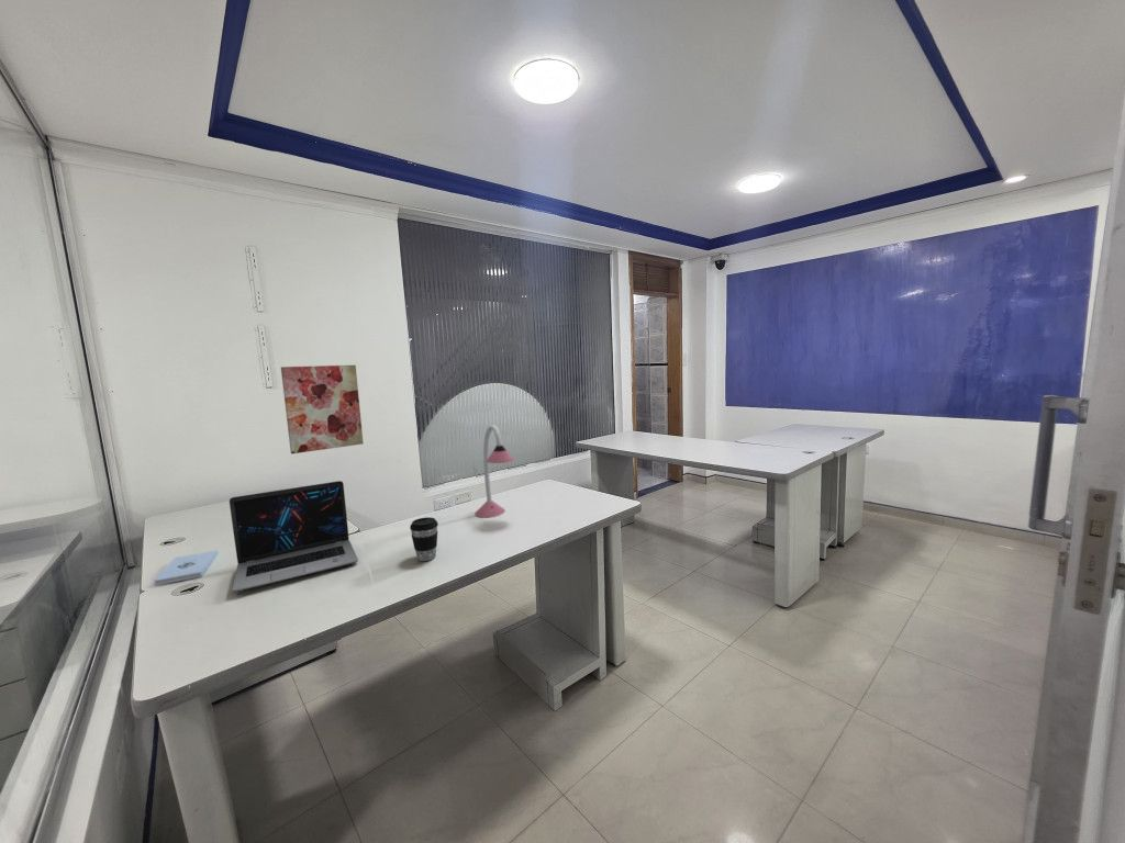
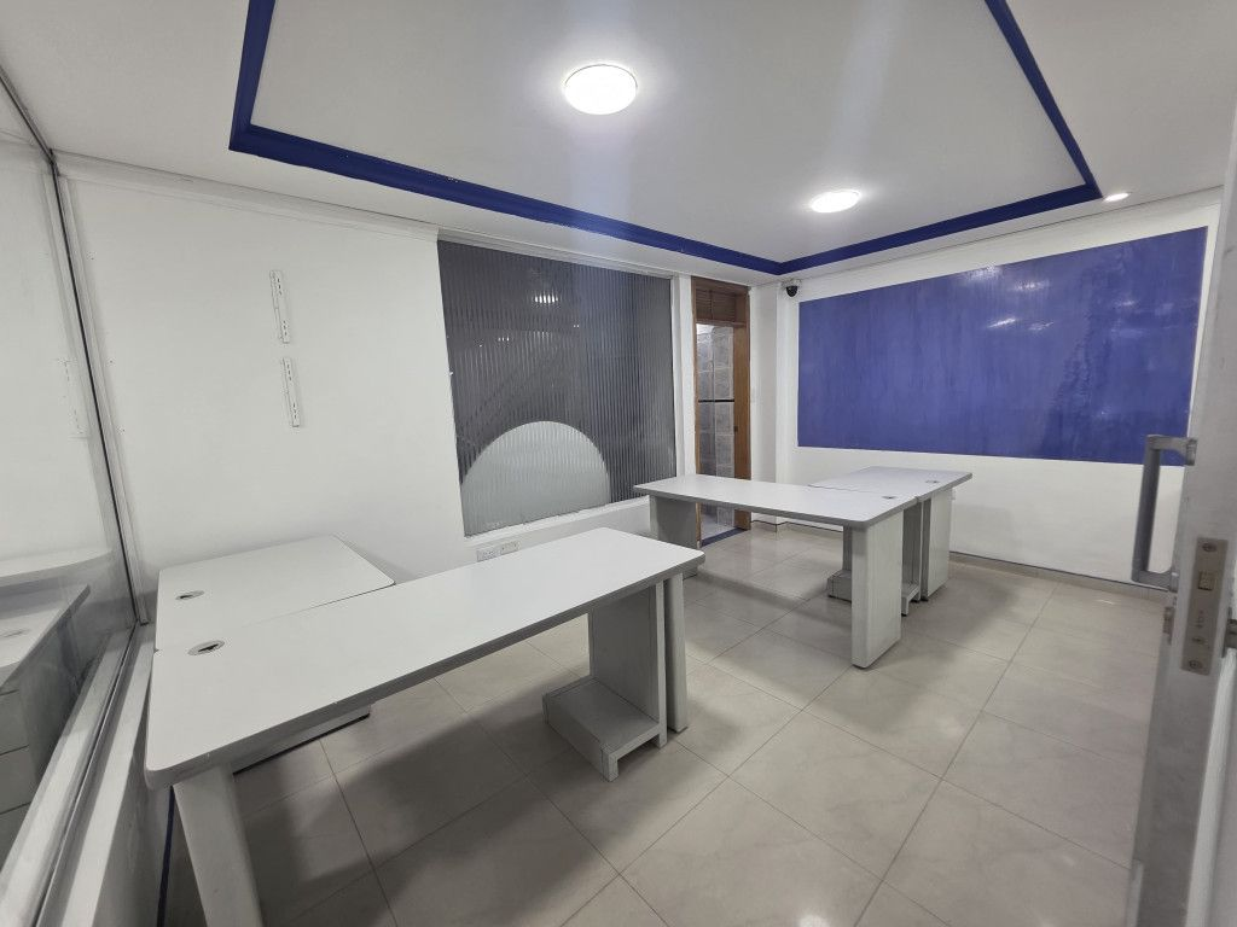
- coffee cup (425, 539)
- notepad (187, 566)
- desk lamp (488, 471)
- wall art (324, 407)
- laptop (293, 531)
